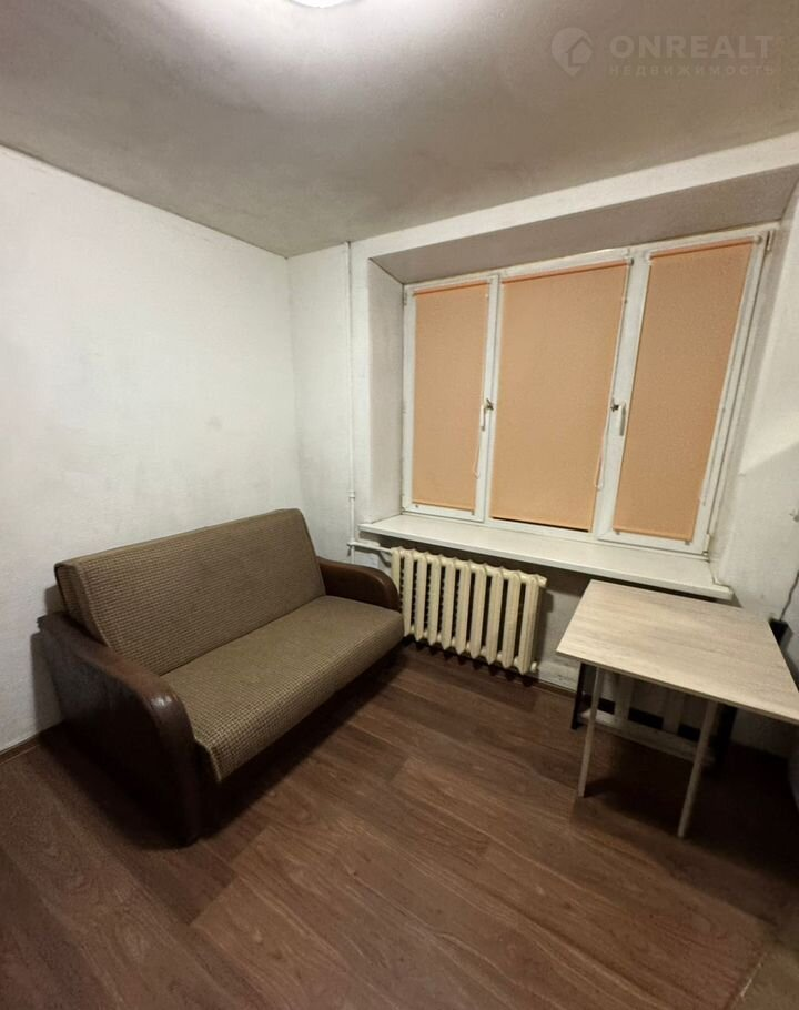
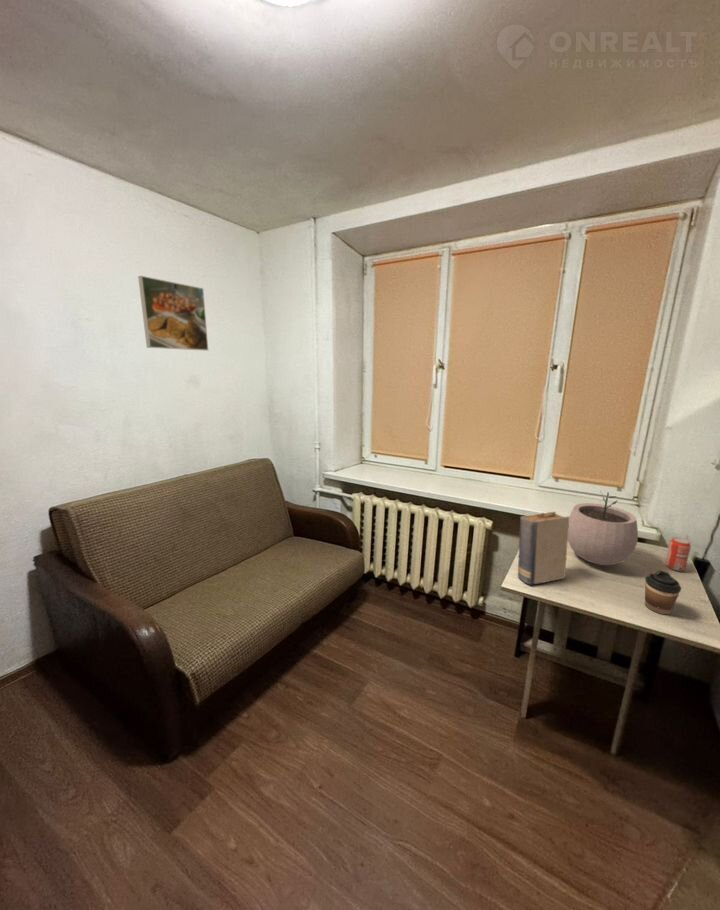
+ coffee cup (661, 591)
+ book (542, 546)
+ plant pot (601, 526)
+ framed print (176, 316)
+ beverage can (677, 554)
